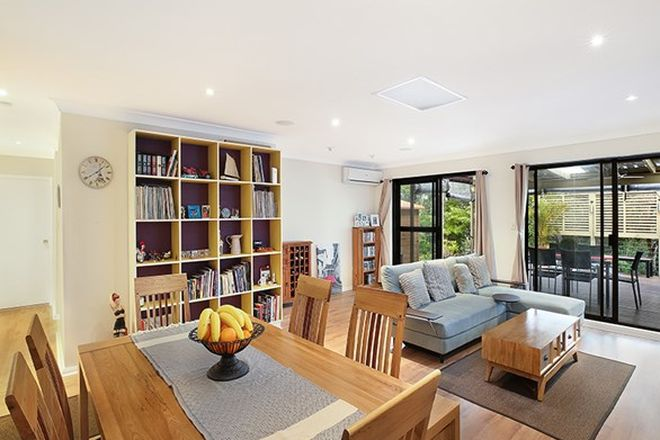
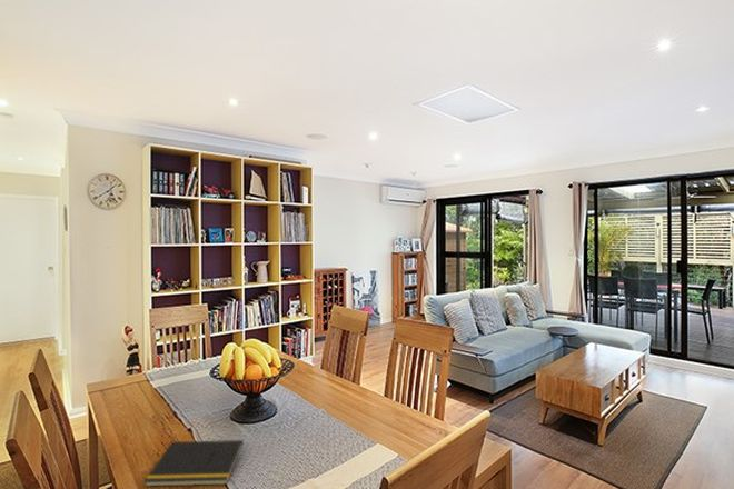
+ notepad (197, 461)
